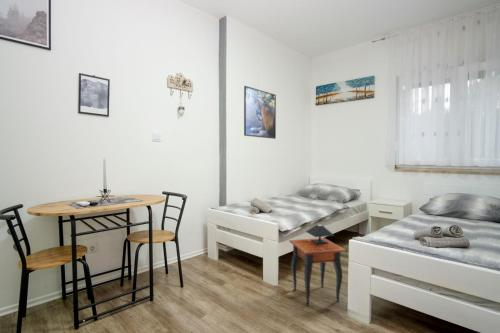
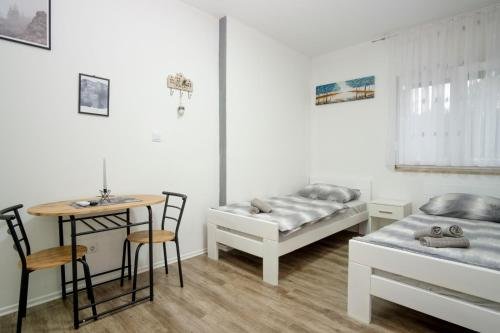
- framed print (260, 113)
- side table (315, 261)
